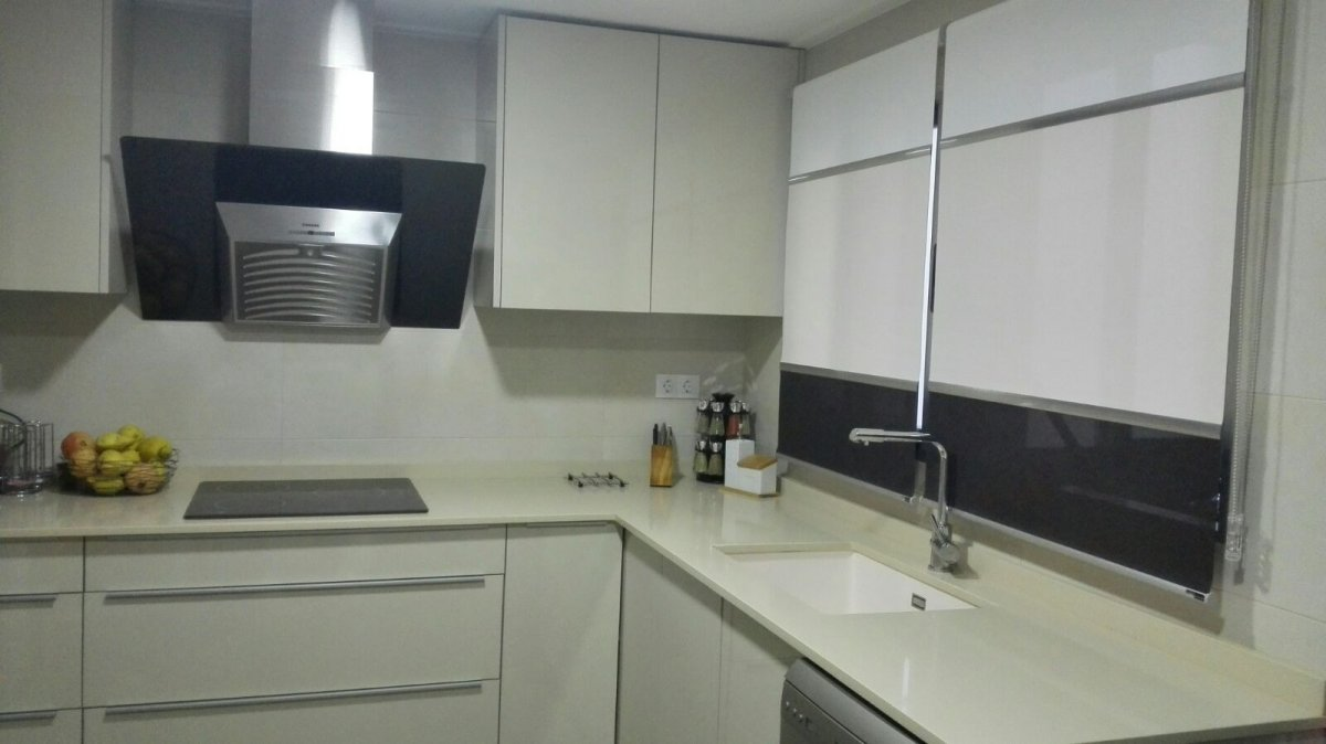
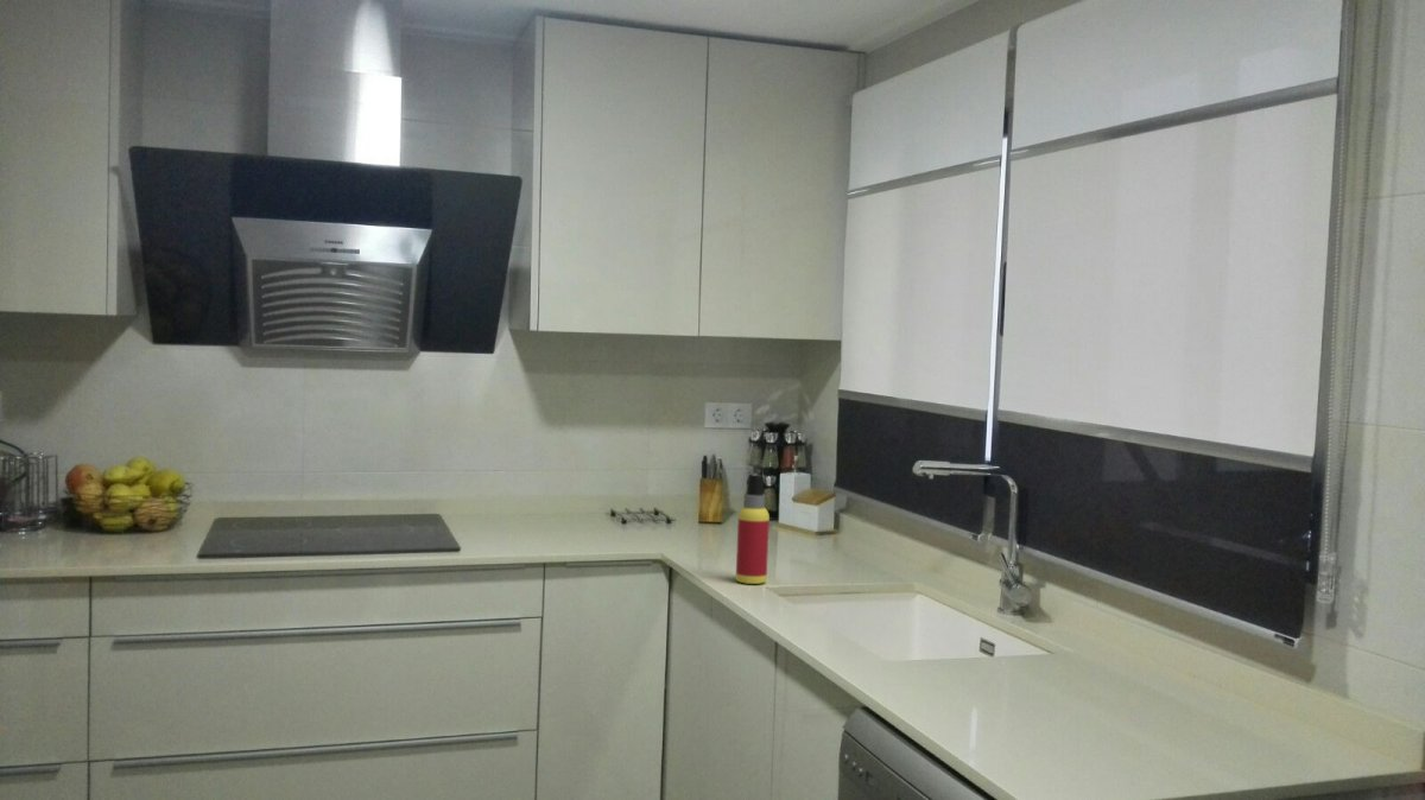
+ spray bottle (753, 528)
